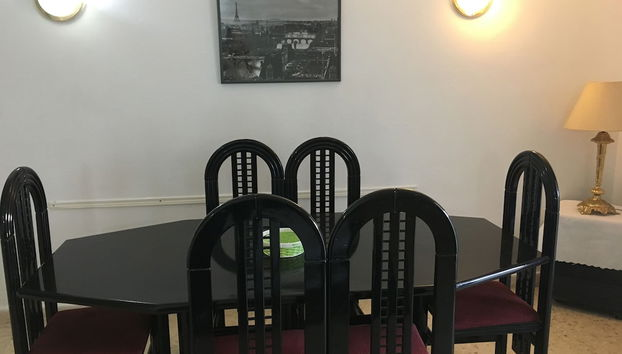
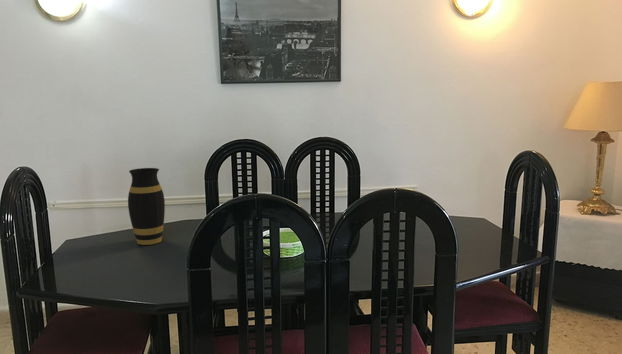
+ vase (146, 206)
